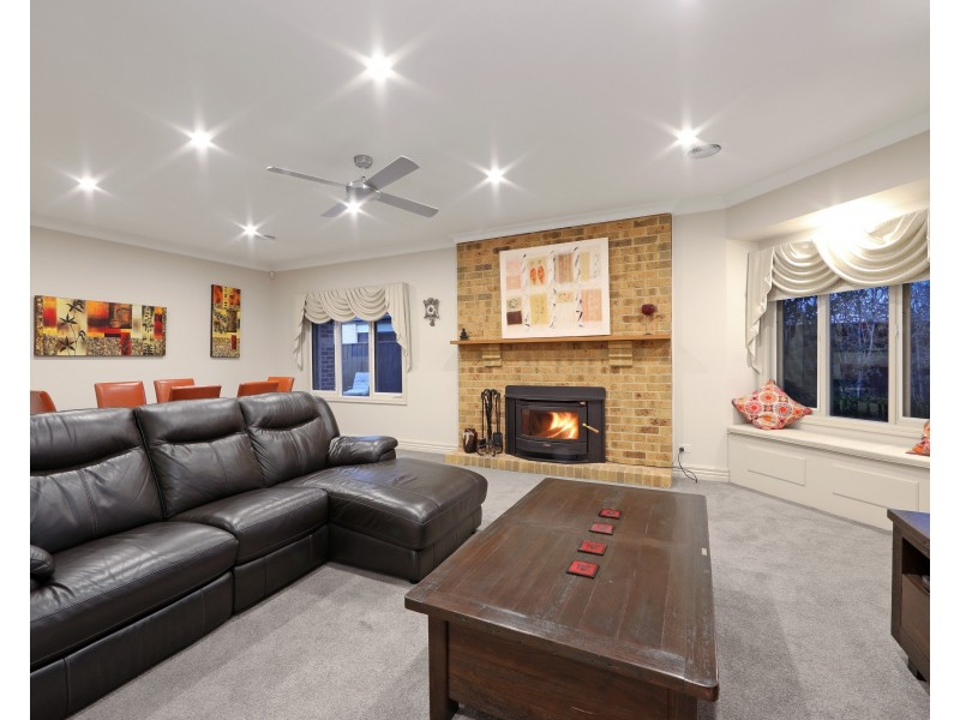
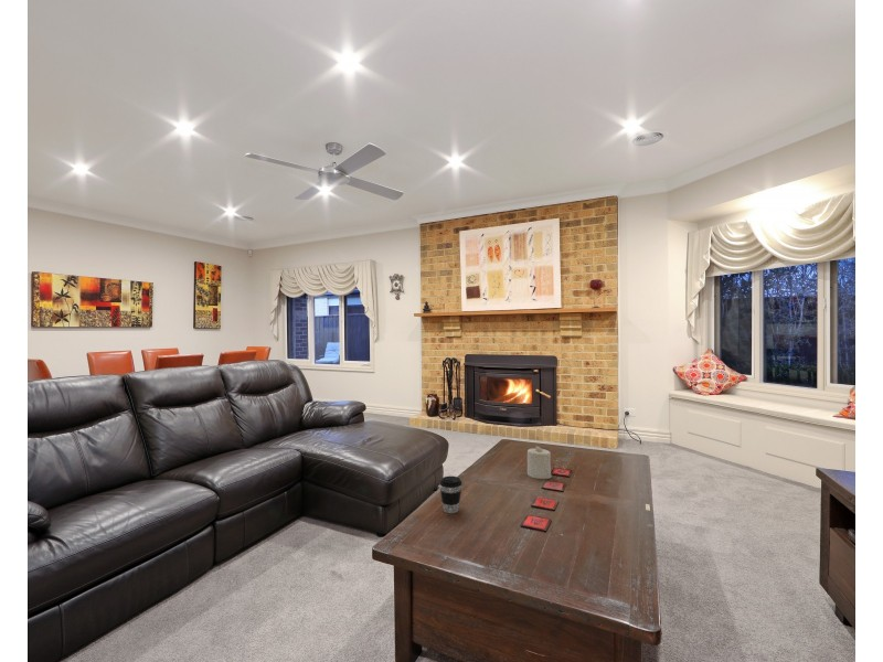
+ coffee cup (450, 494)
+ candle (539, 460)
